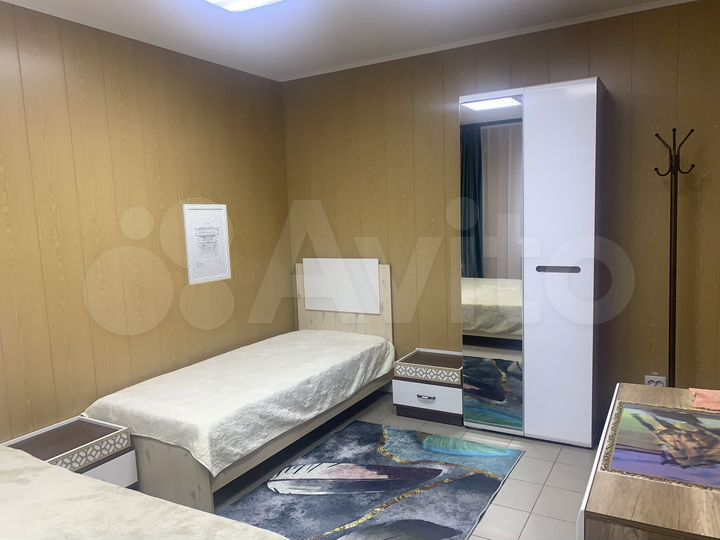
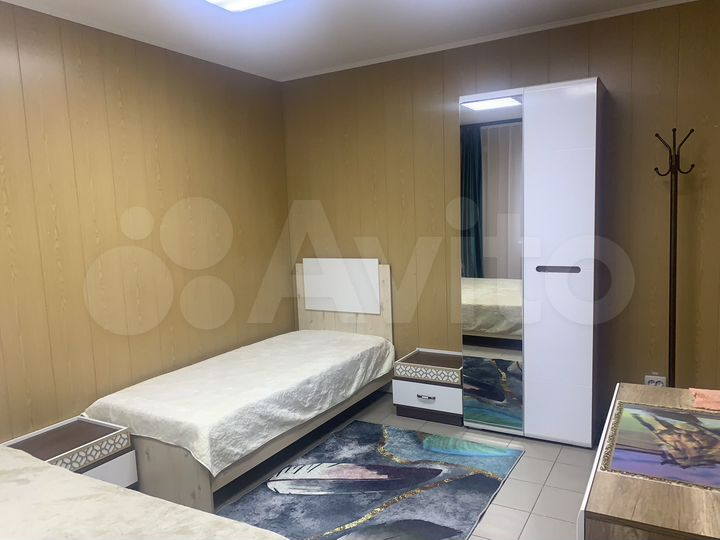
- wall art (208, 243)
